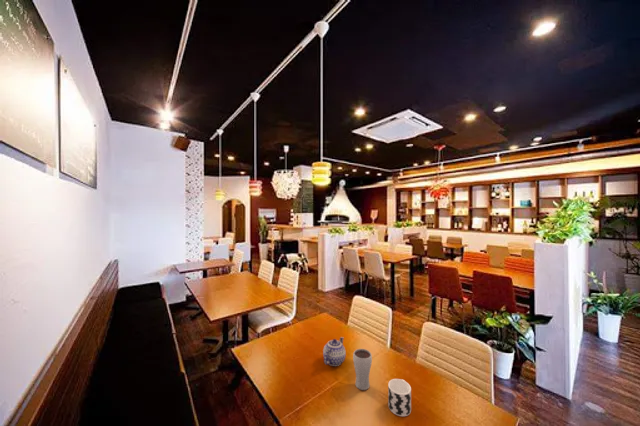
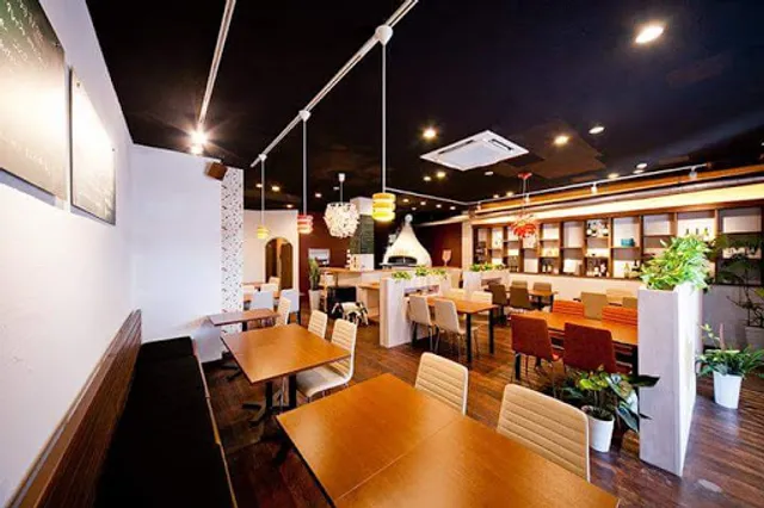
- teapot (334, 350)
- drinking glass (362, 369)
- cup (400, 394)
